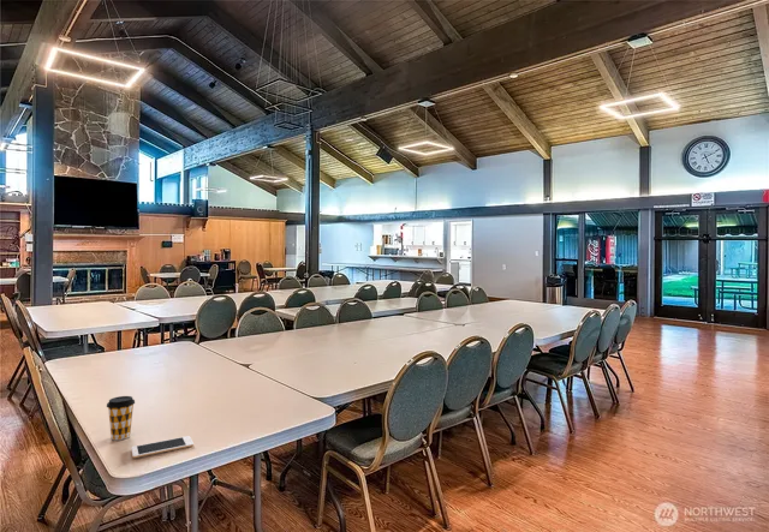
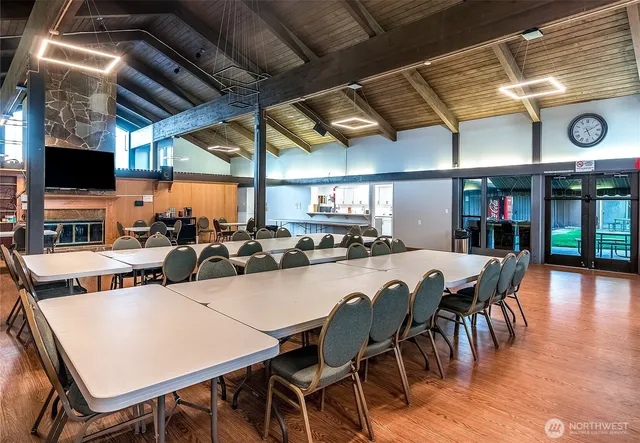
- cell phone (162, 446)
- coffee cup (120, 418)
